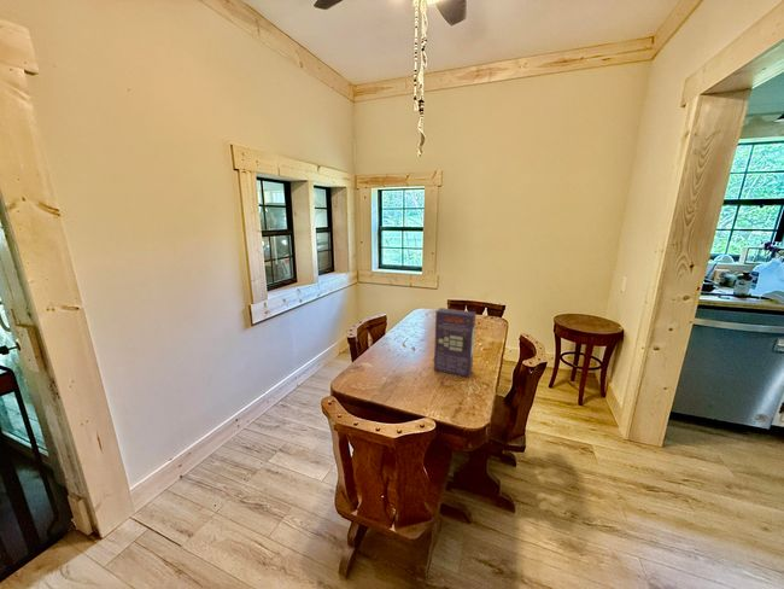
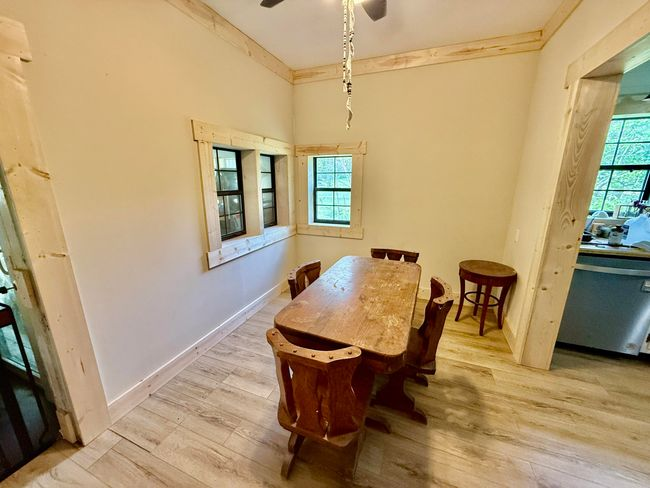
- cereal box (454, 342)
